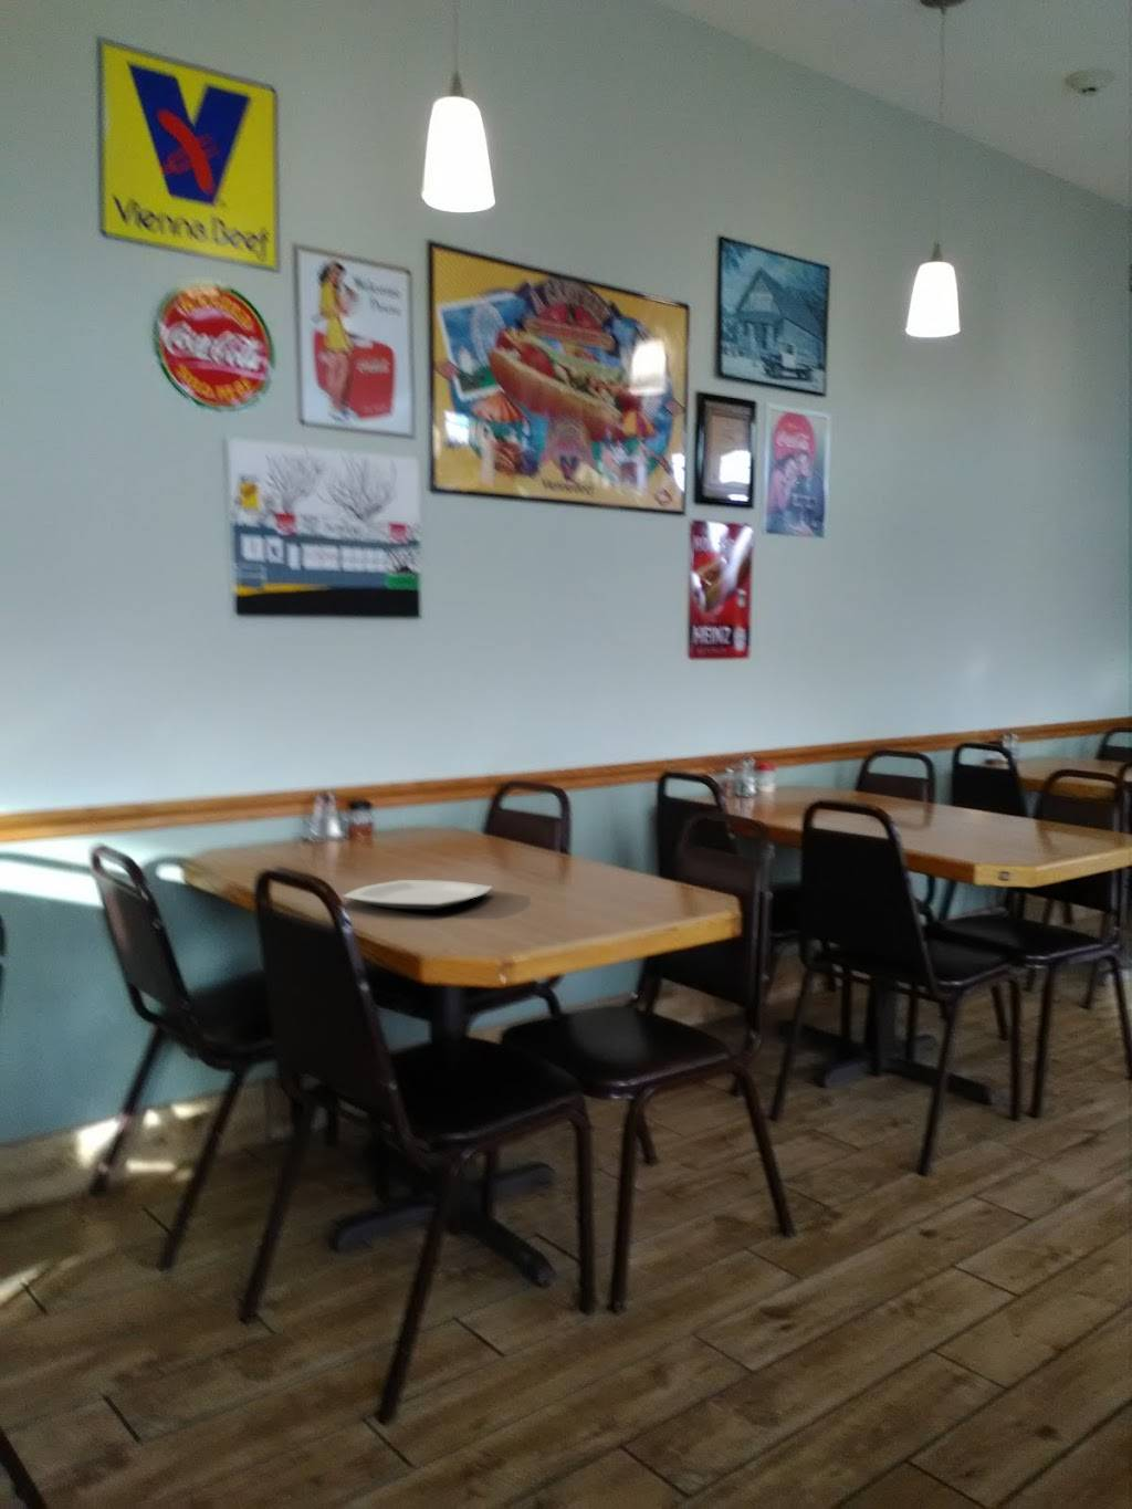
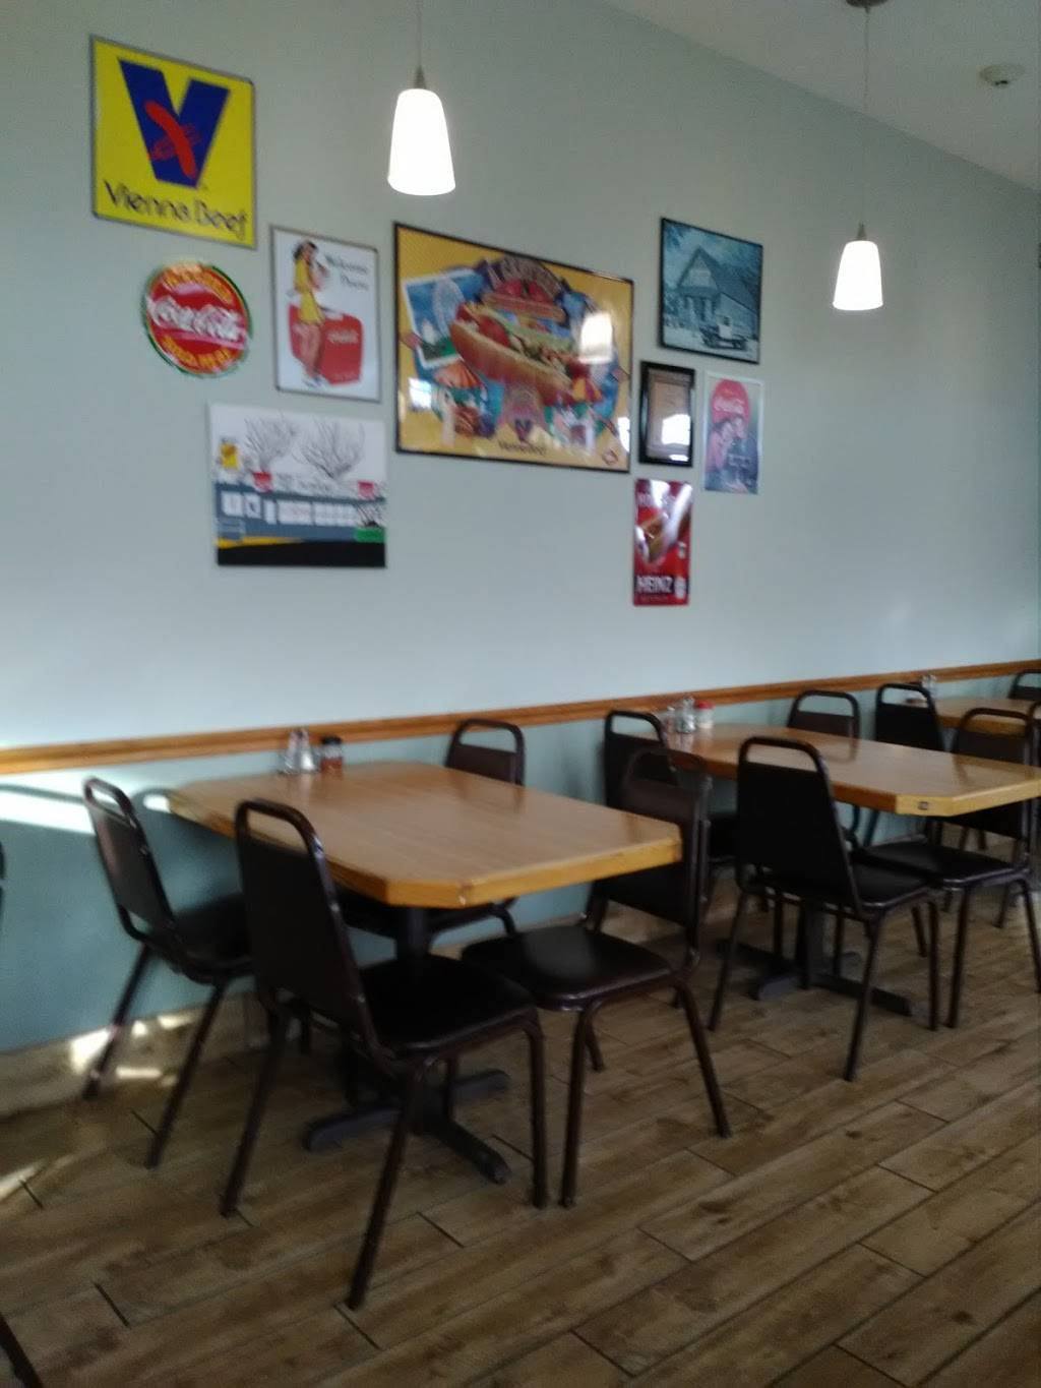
- plate (419, 895)
